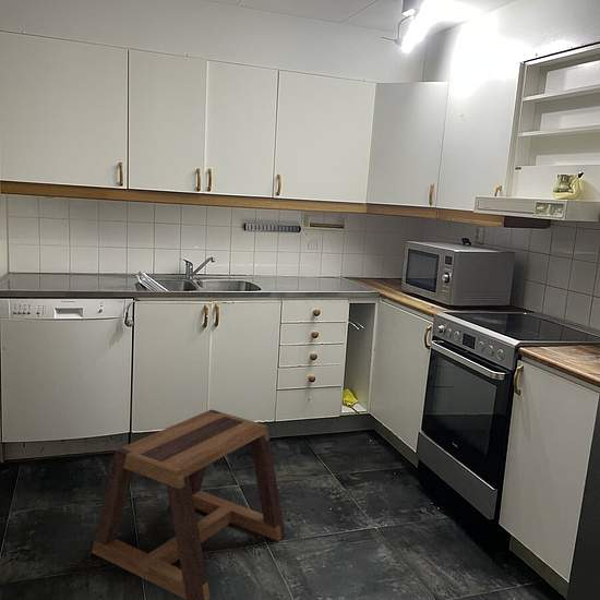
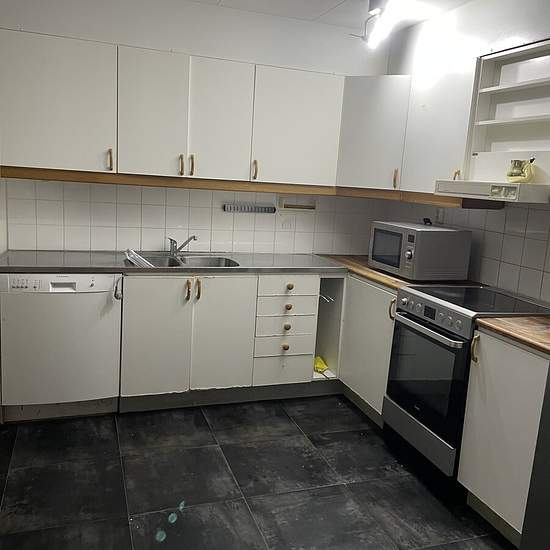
- stool (194, 491)
